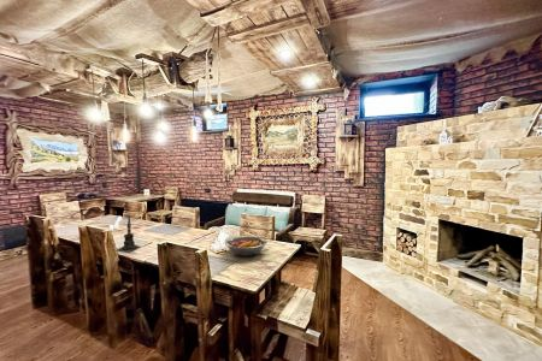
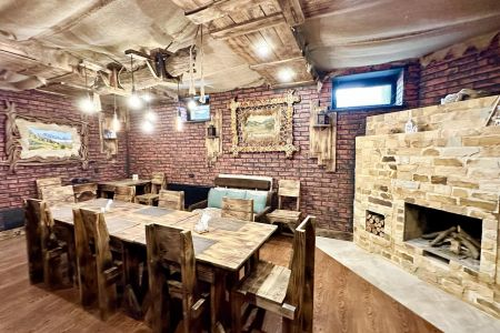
- fruit bowl (246, 245)
- candle holder (129, 229)
